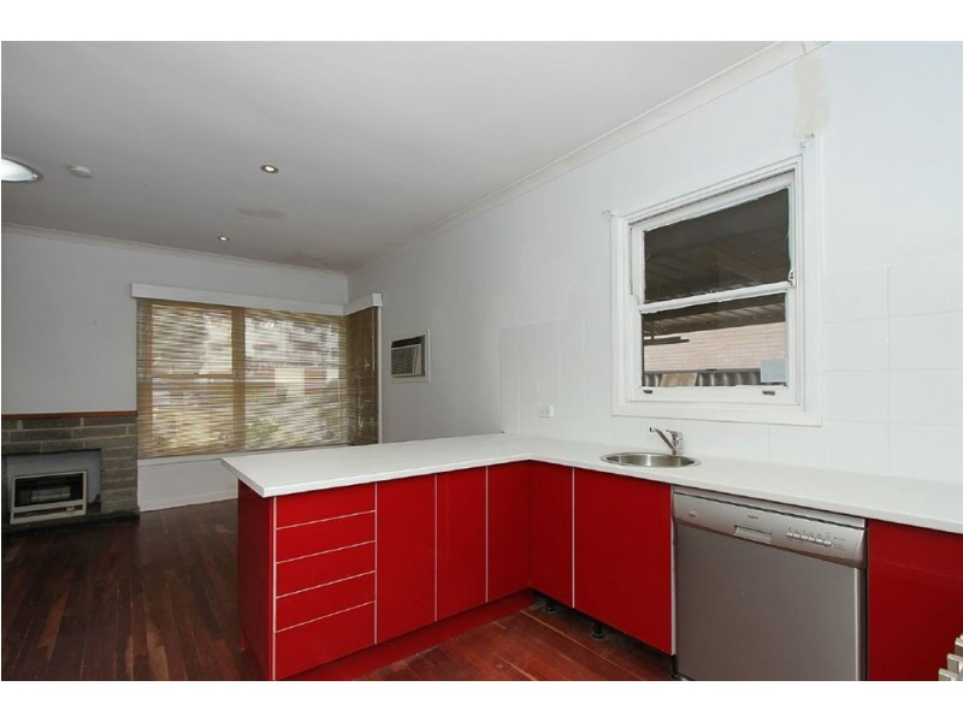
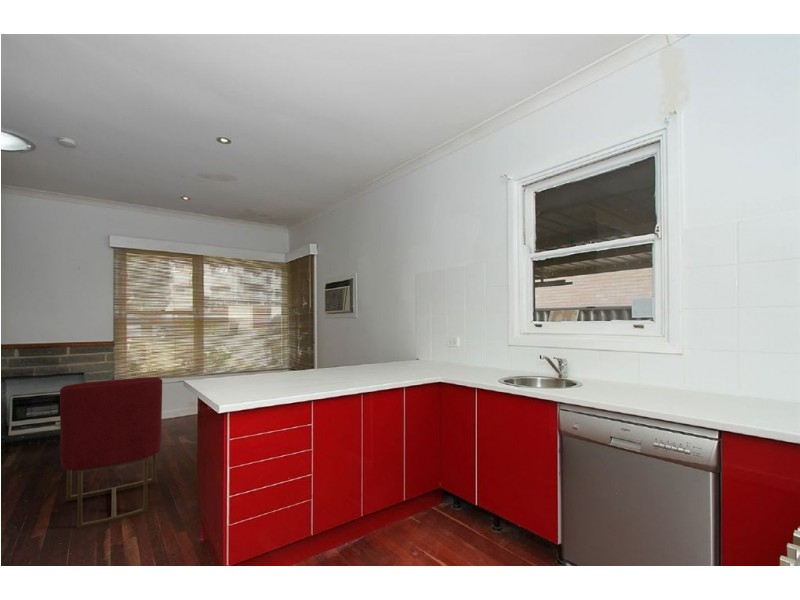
+ chair (113, 439)
